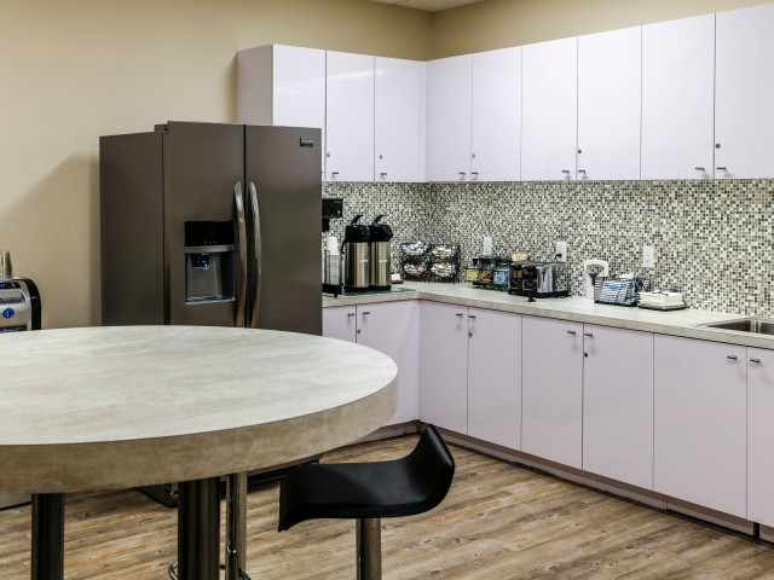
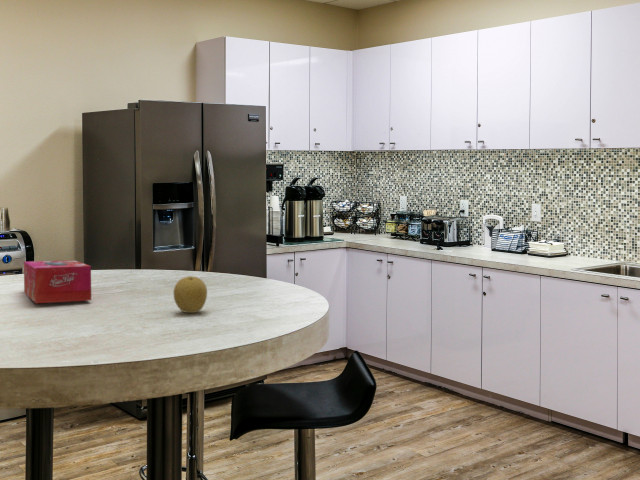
+ tissue box (56, 280)
+ fruit (190, 294)
